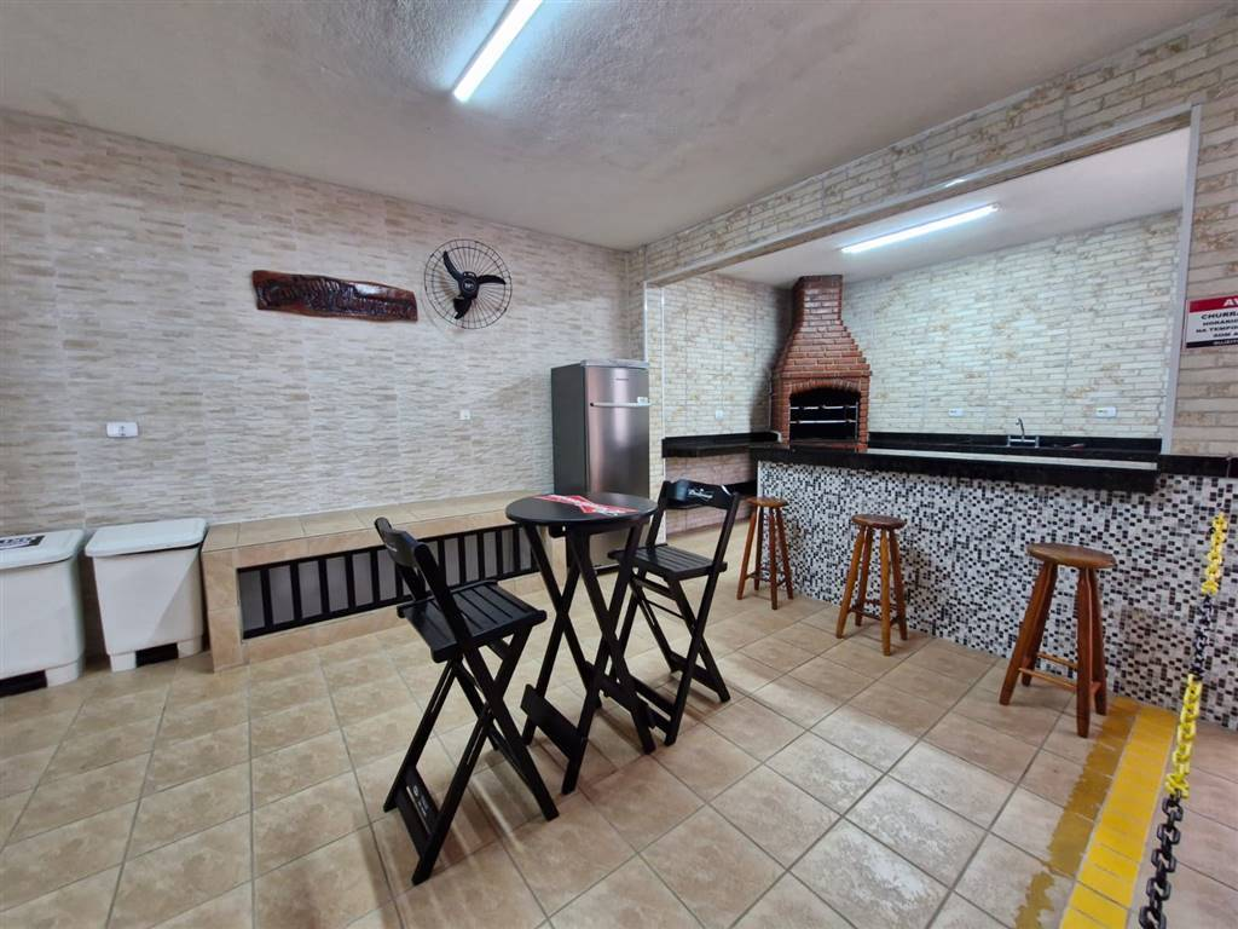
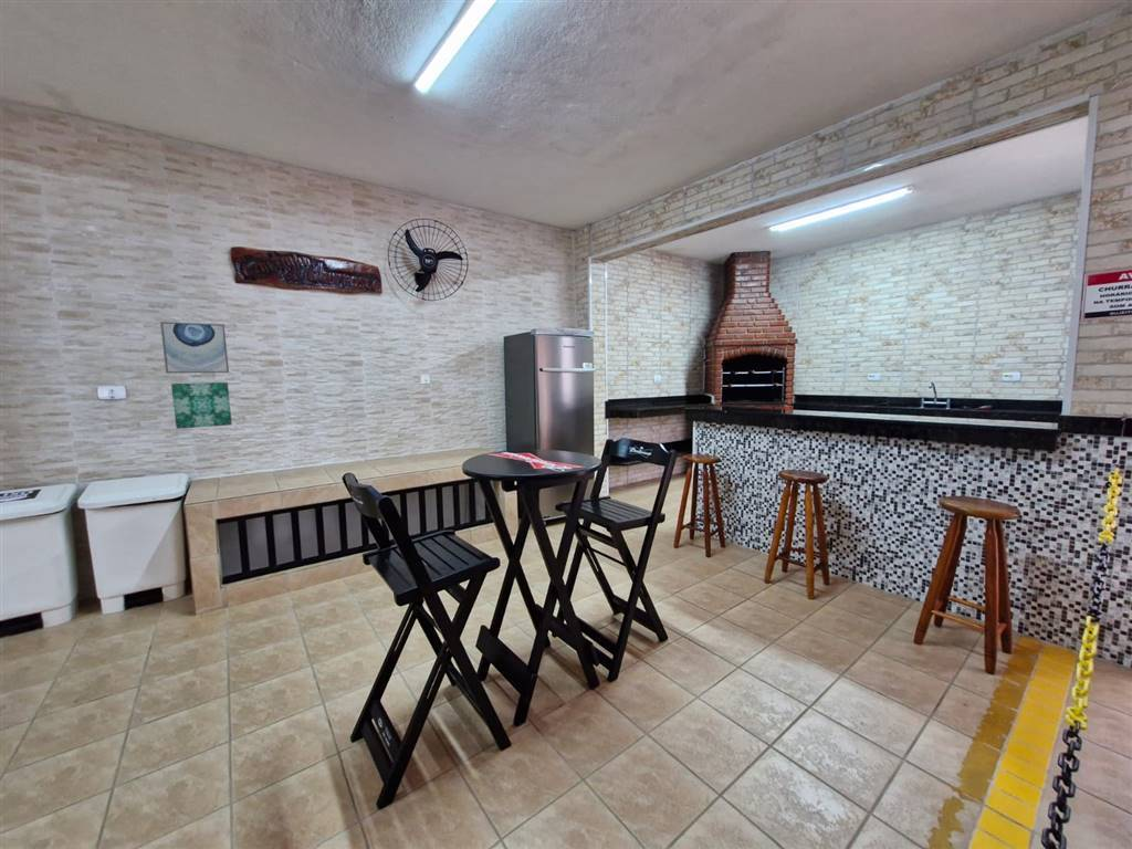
+ wall art (196, 348)
+ wall art (202, 405)
